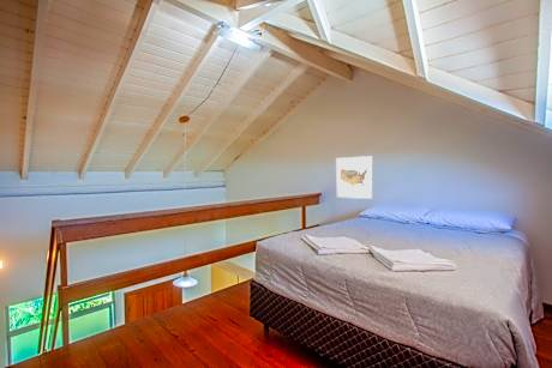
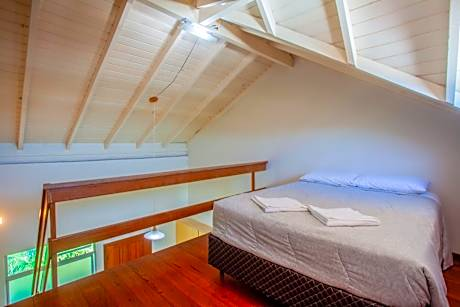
- wall art (353, 177)
